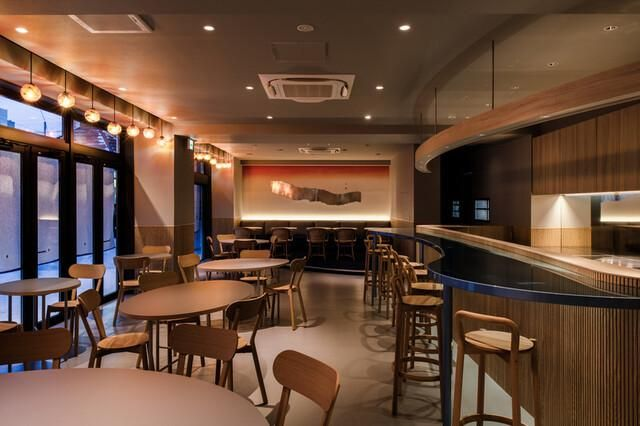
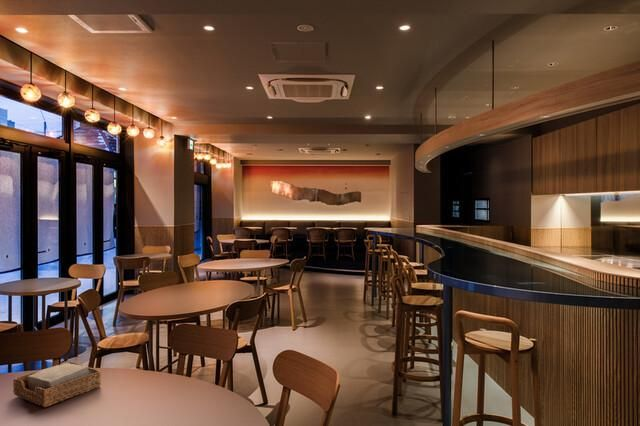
+ napkin holder (58, 380)
